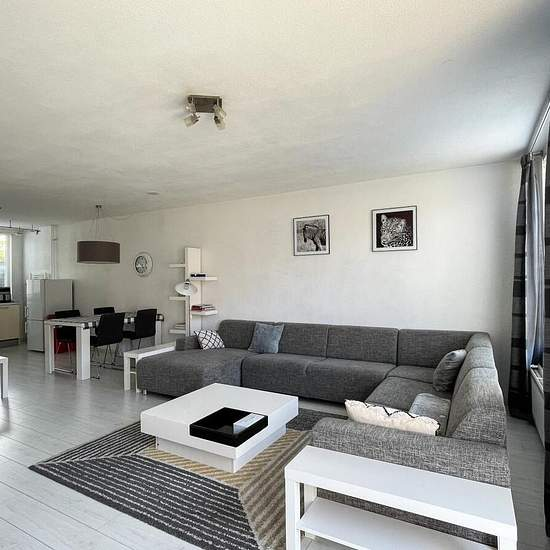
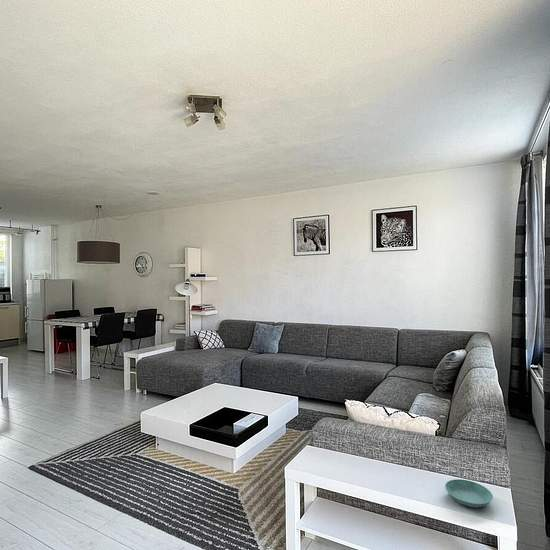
+ saucer (468, 494)
